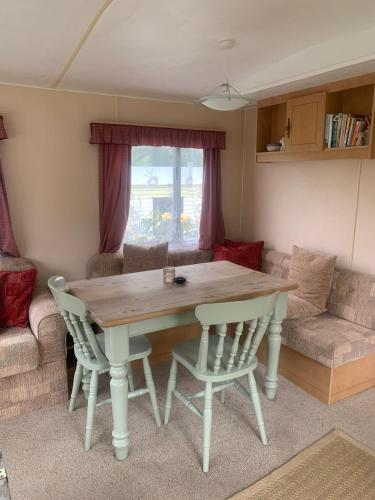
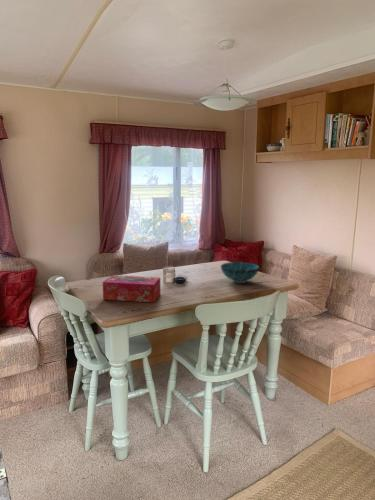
+ decorative bowl (239, 273)
+ tissue box (132, 288)
